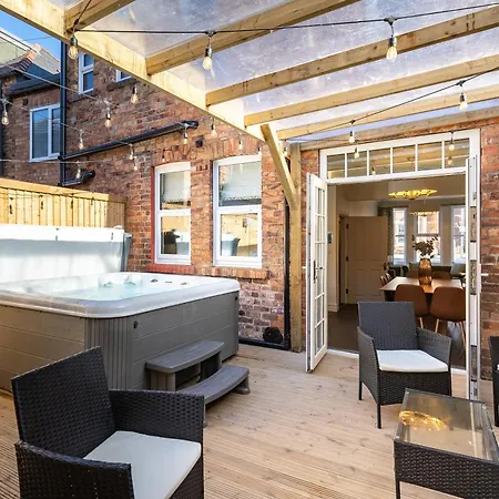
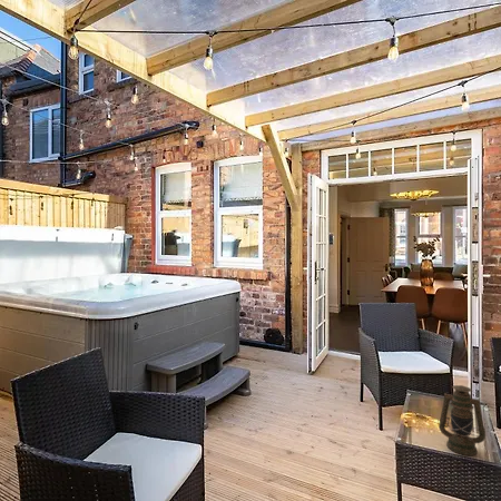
+ lantern (461, 415)
